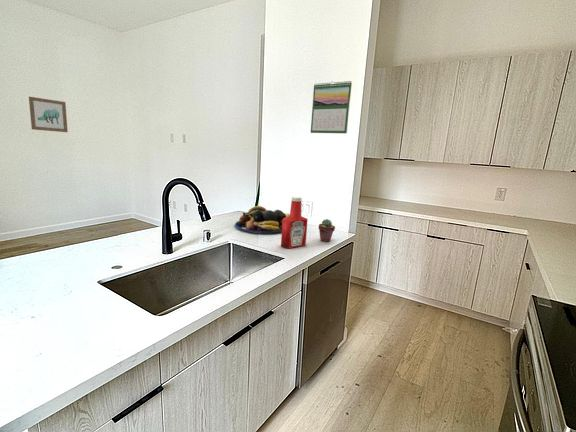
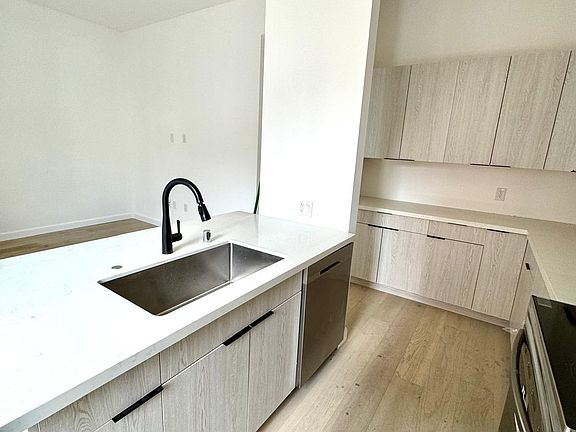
- calendar (330, 107)
- potted succulent (326, 229)
- wall art (49, 115)
- fruit bowl (262, 216)
- soap bottle (295, 221)
